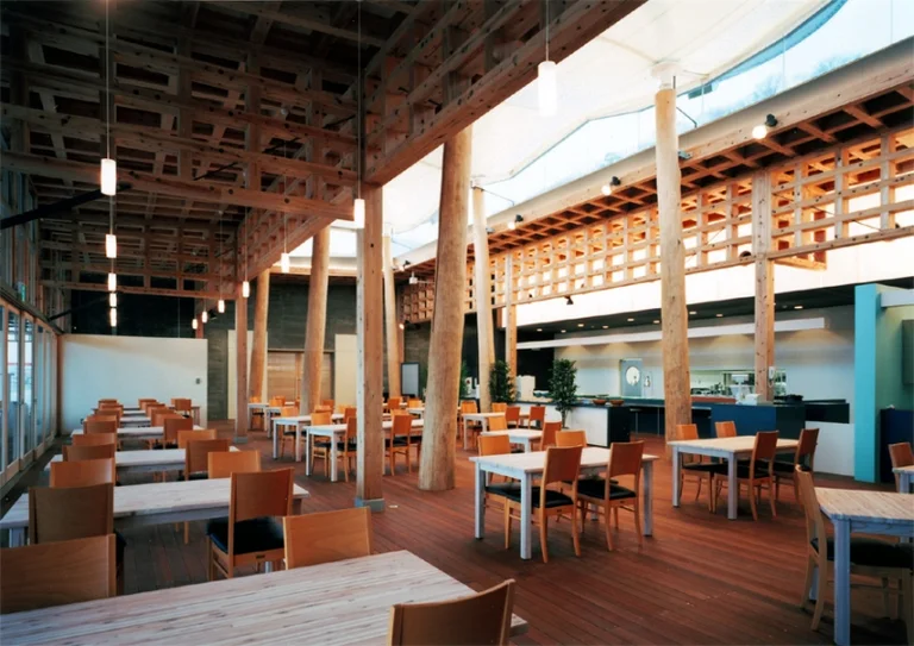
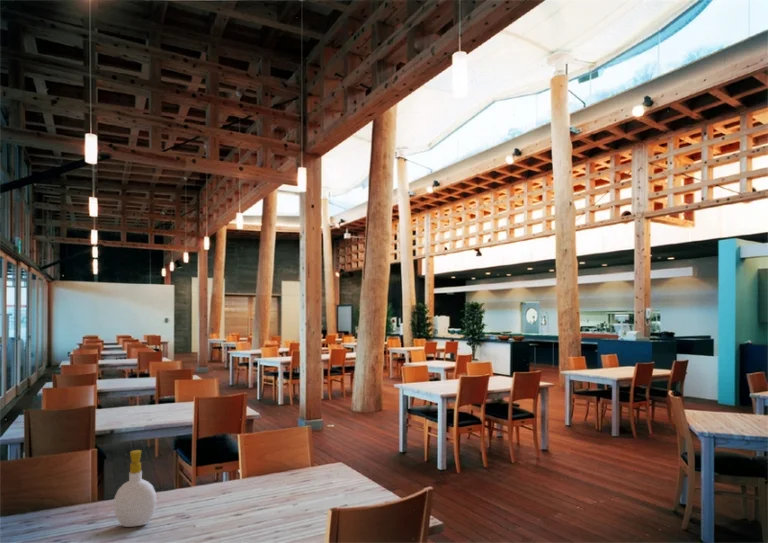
+ soap bottle (135, 487)
